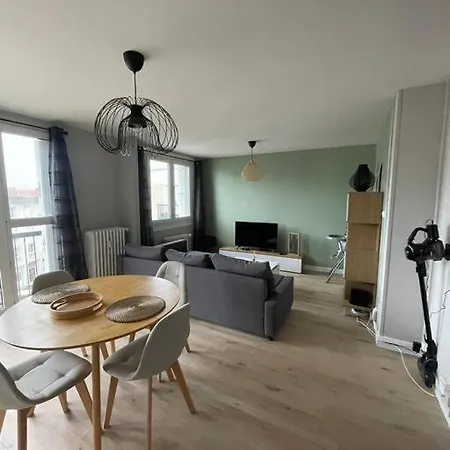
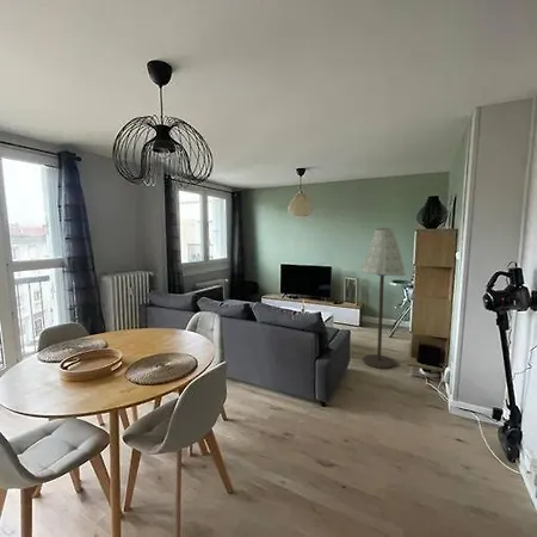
+ floor lamp (381, 296)
